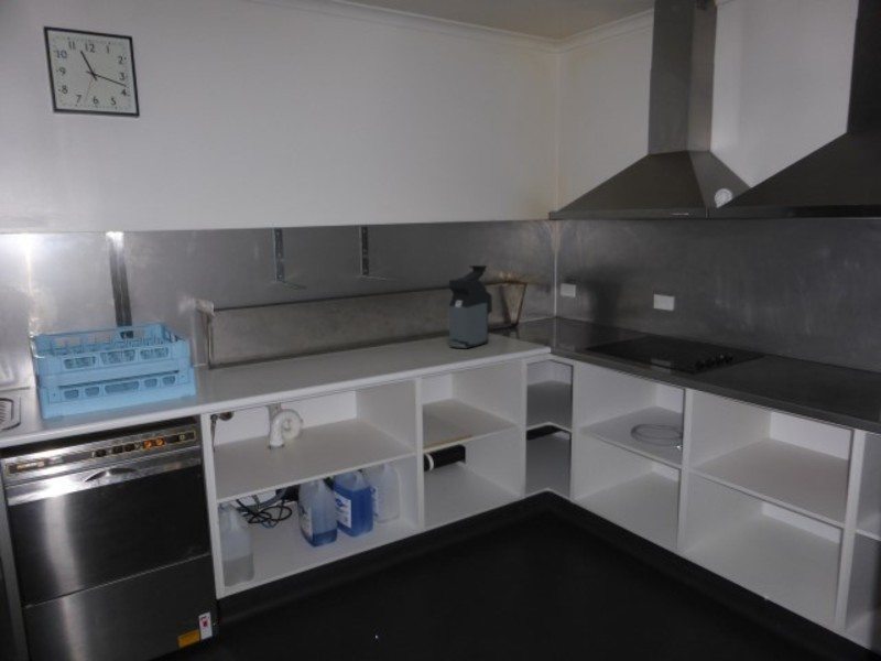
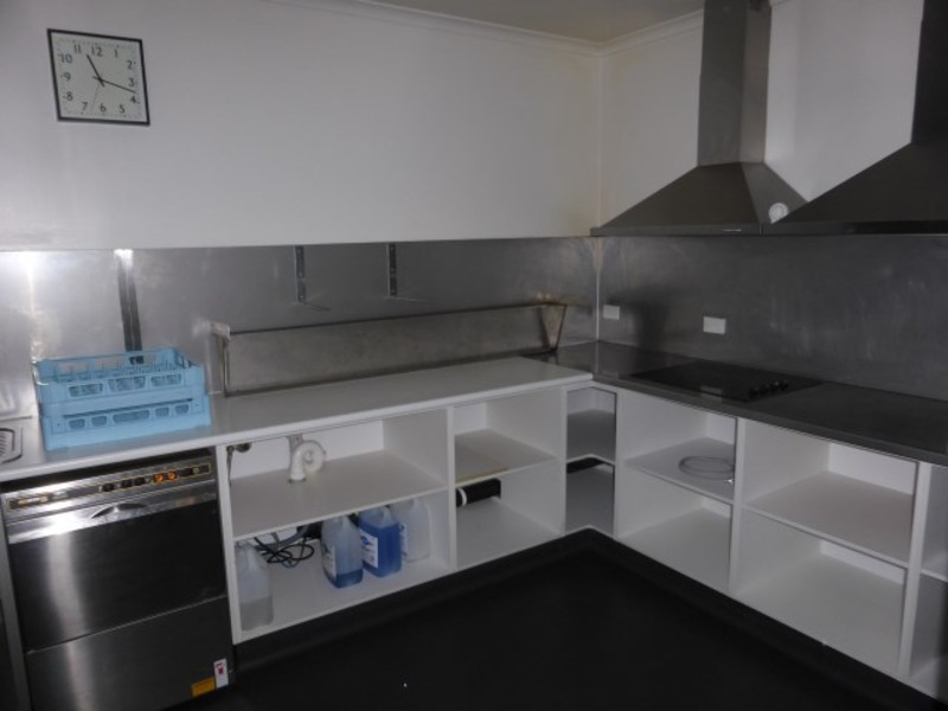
- coffee maker (470, 305)
